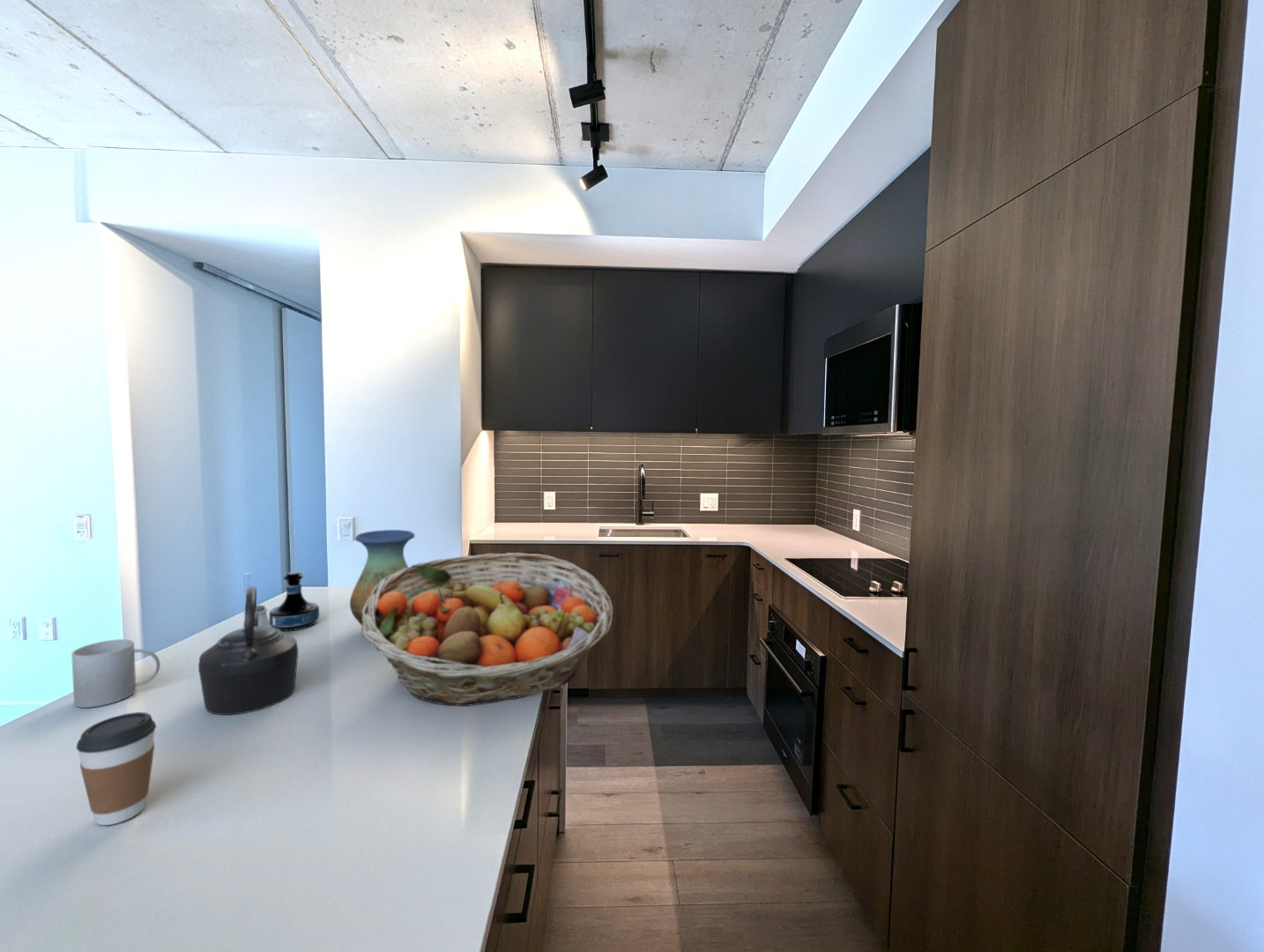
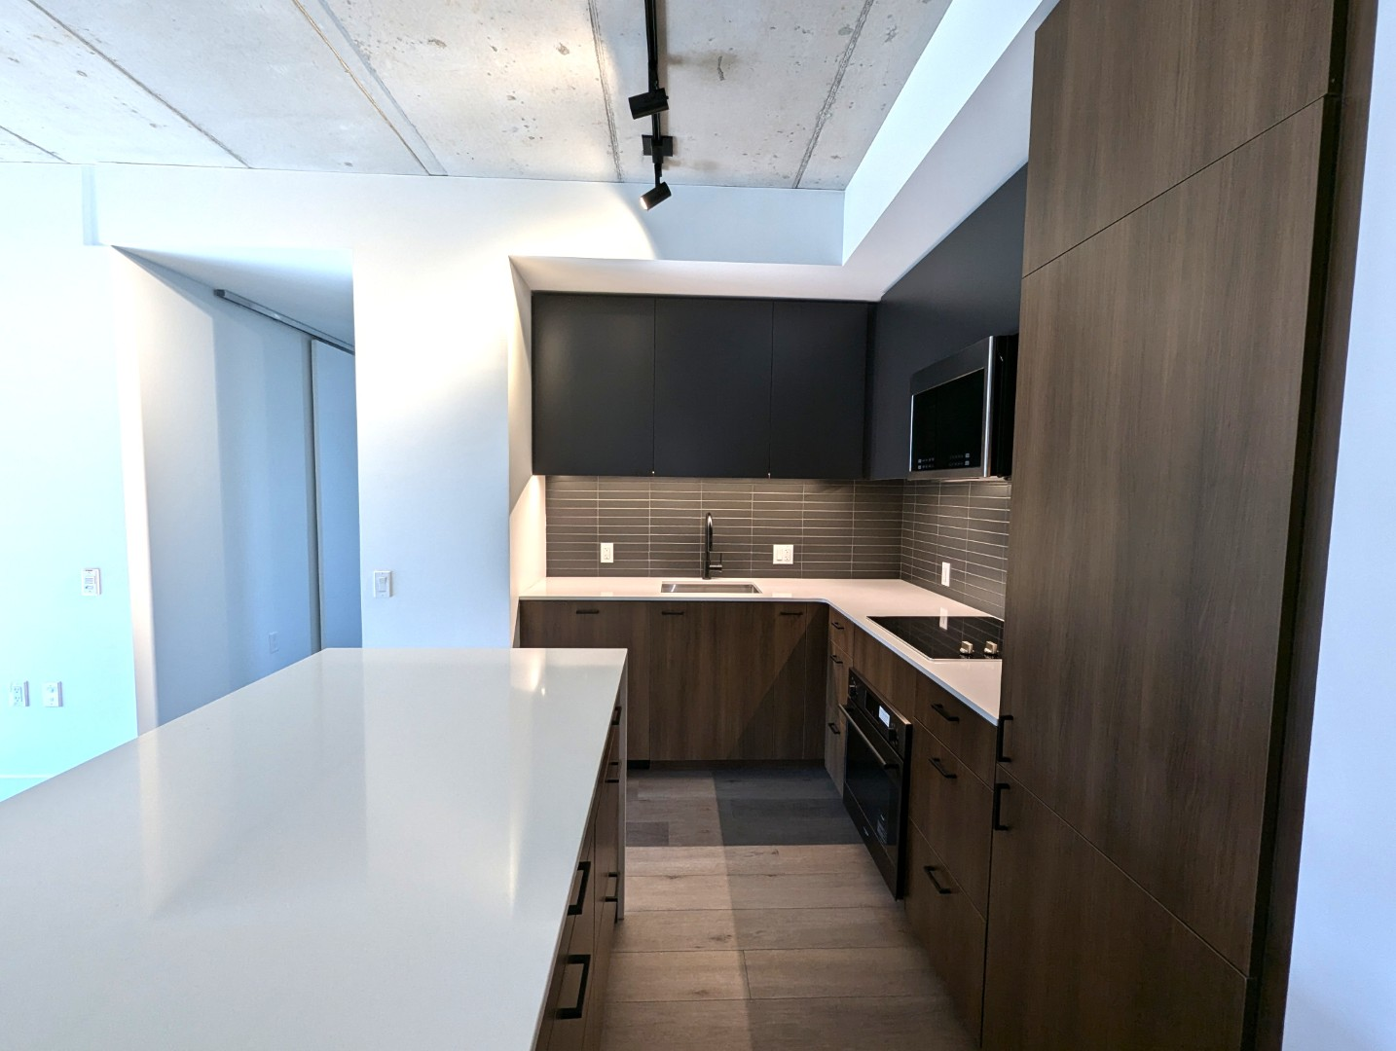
- coffee cup (119, 768)
- fruit basket (494, 620)
- mug (118, 670)
- tequila bottle (294, 599)
- kettle (250, 636)
- saltshaker (258, 625)
- vase (384, 577)
